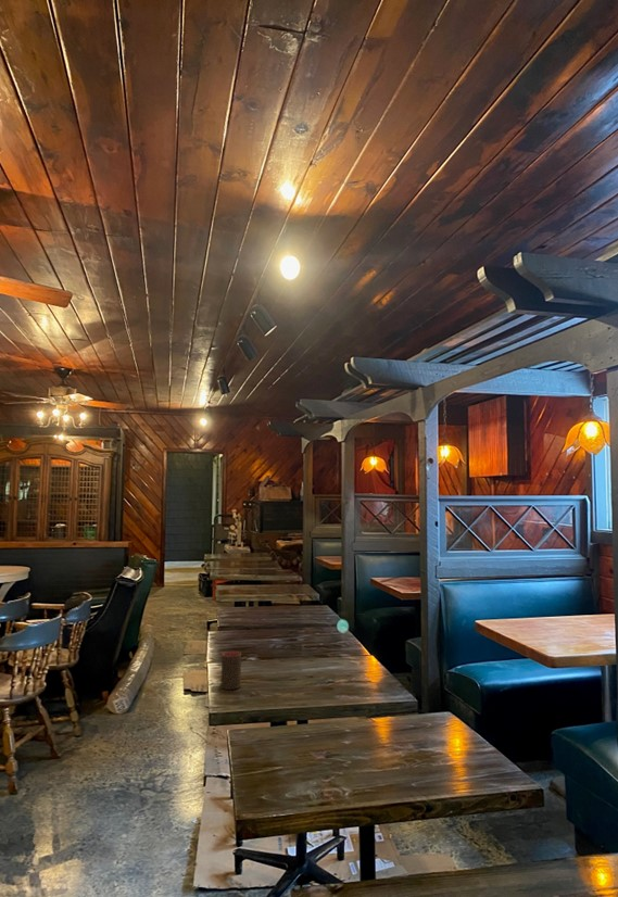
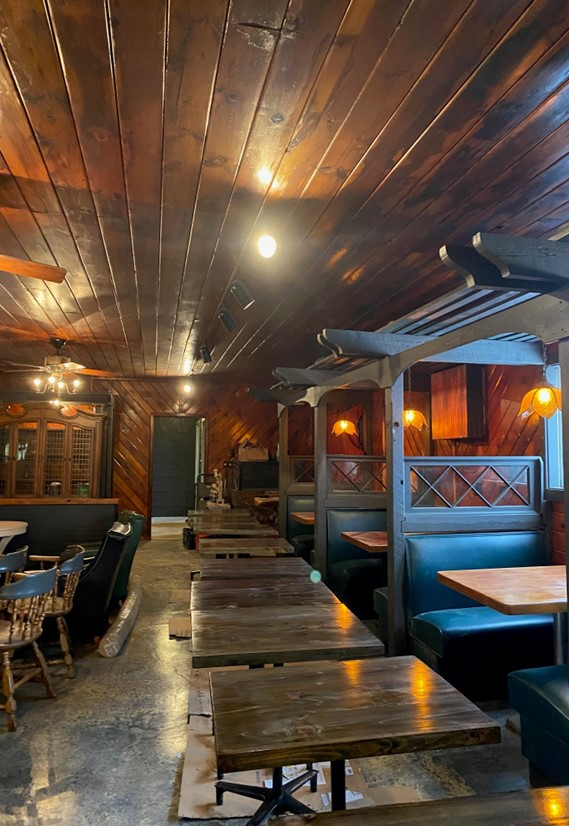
- cup (230, 670)
